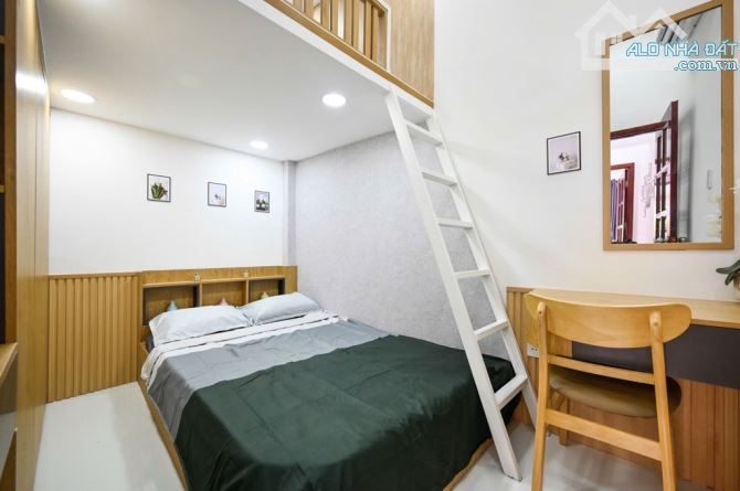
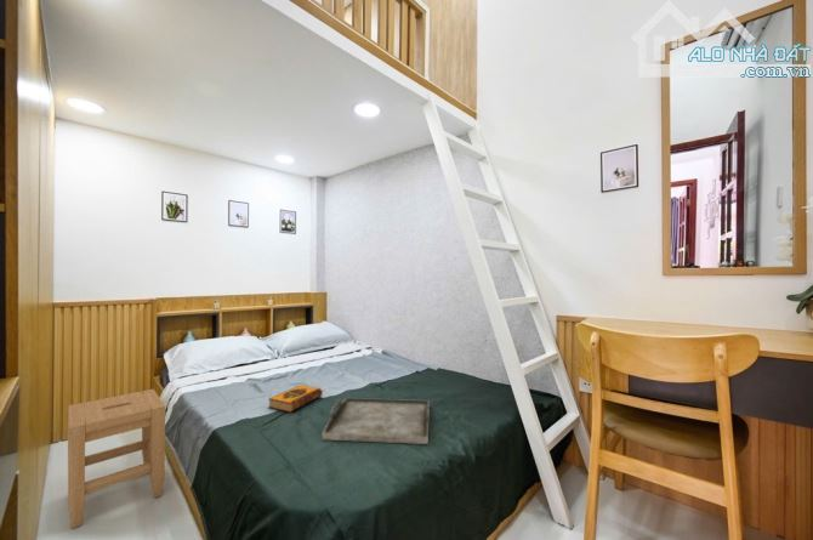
+ stool (116, 450)
+ hardback book (296, 397)
+ serving tray (381, 413)
